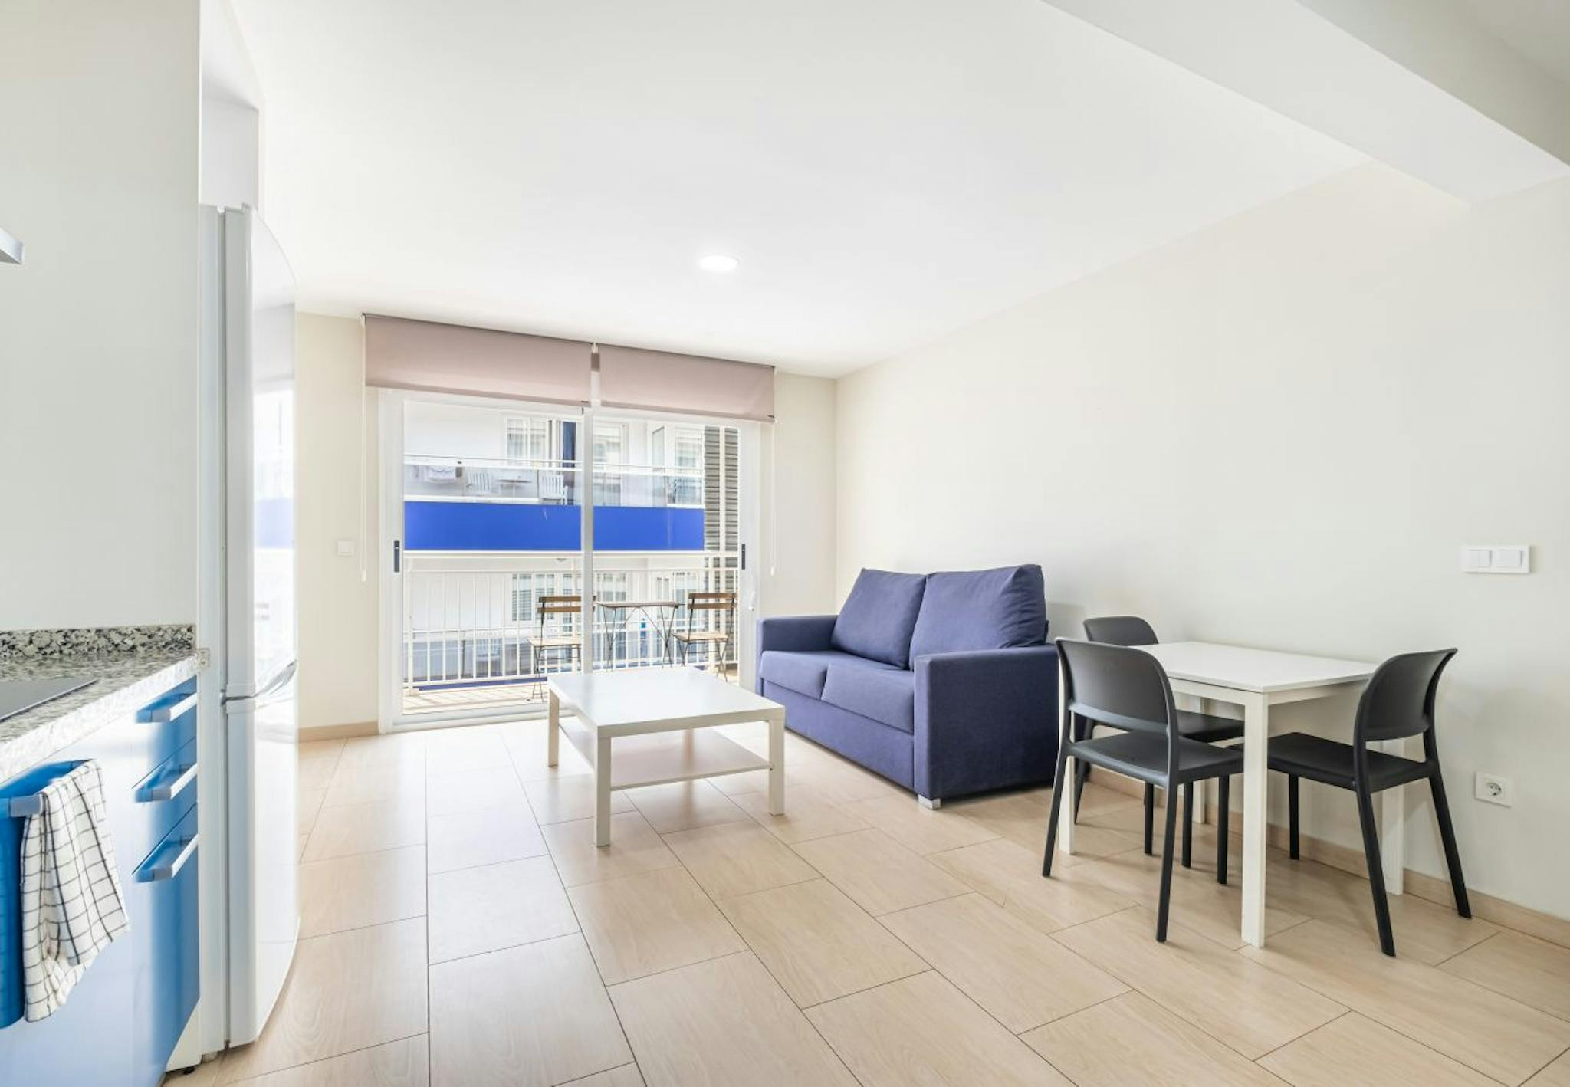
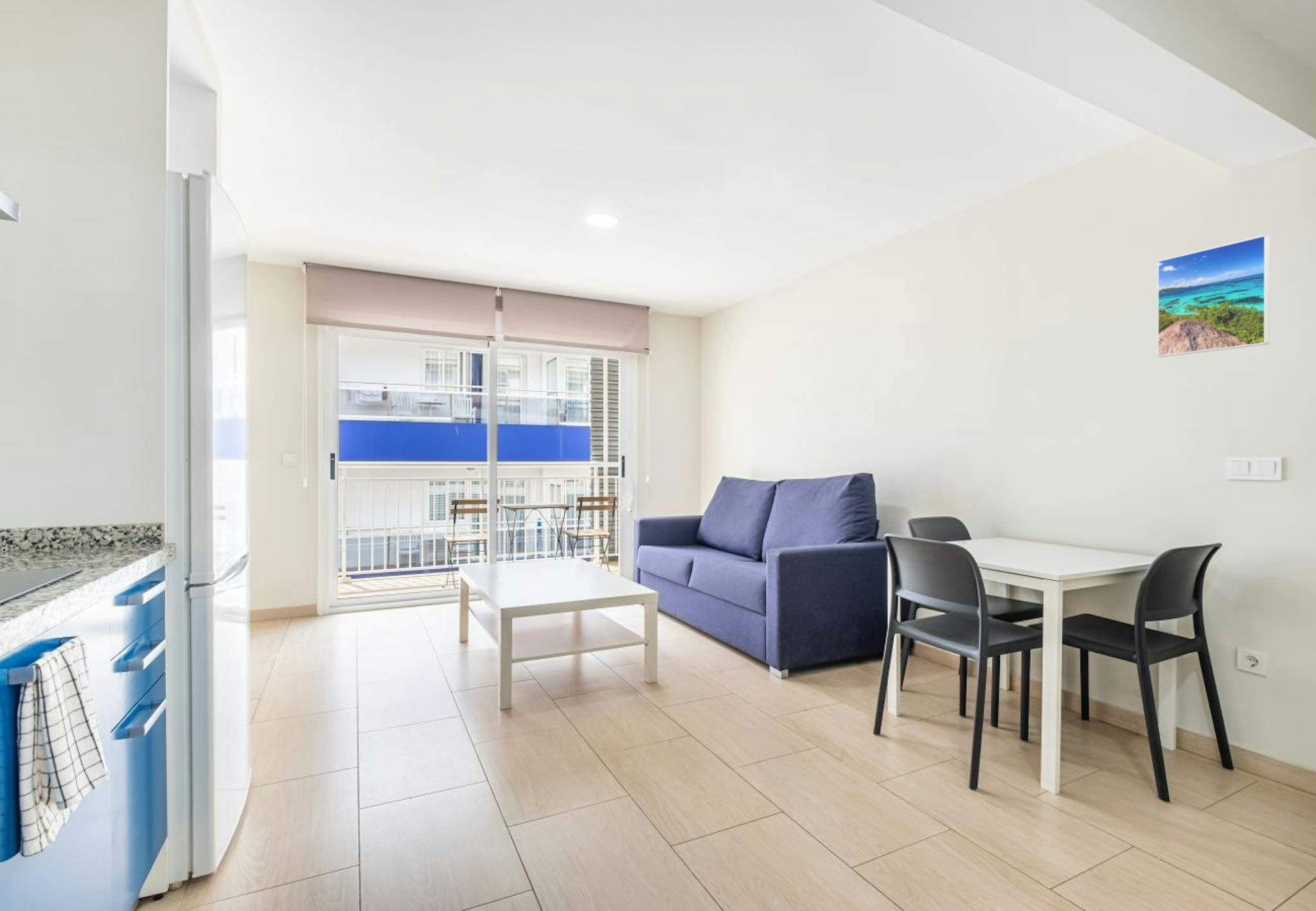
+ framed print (1210, 300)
